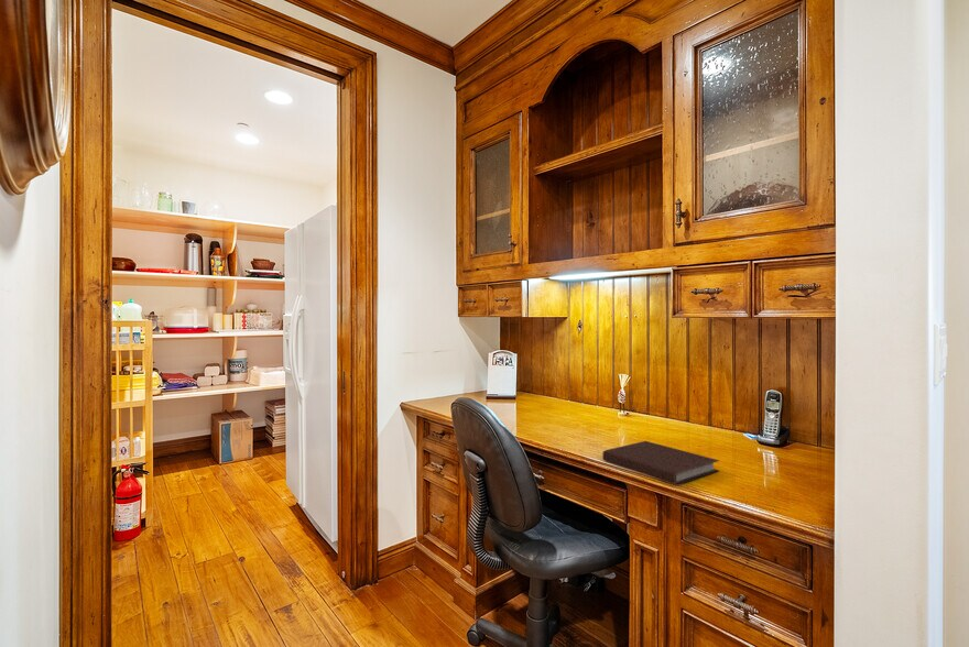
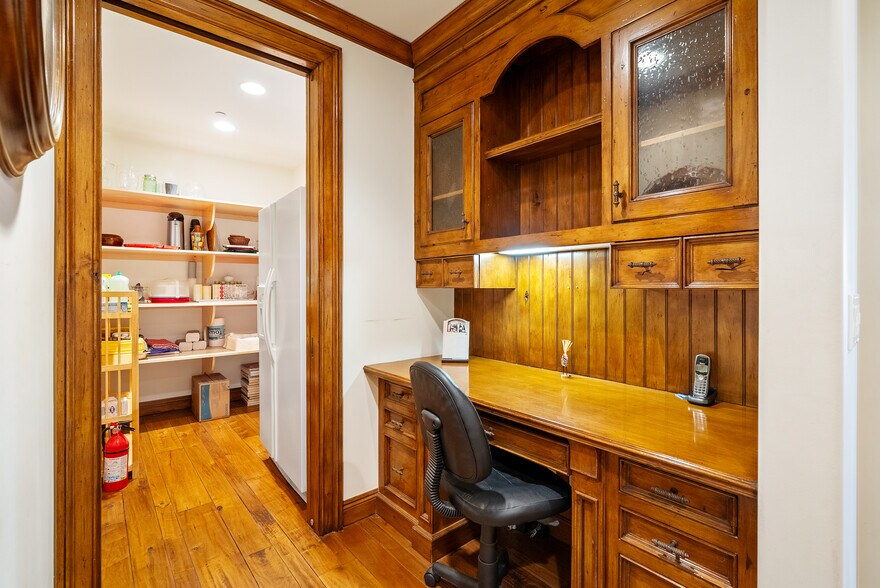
- notebook (658, 460)
